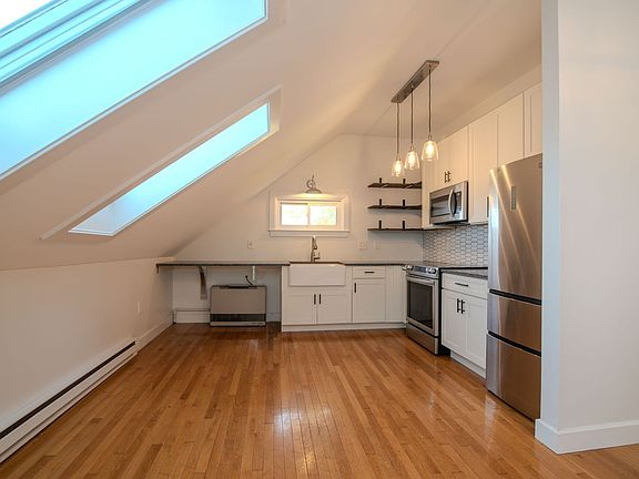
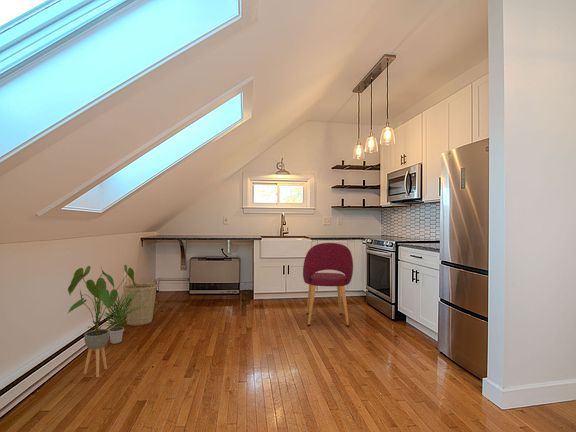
+ potted plant (117, 316)
+ house plant (96, 317)
+ basket (140, 300)
+ dining chair (326, 280)
